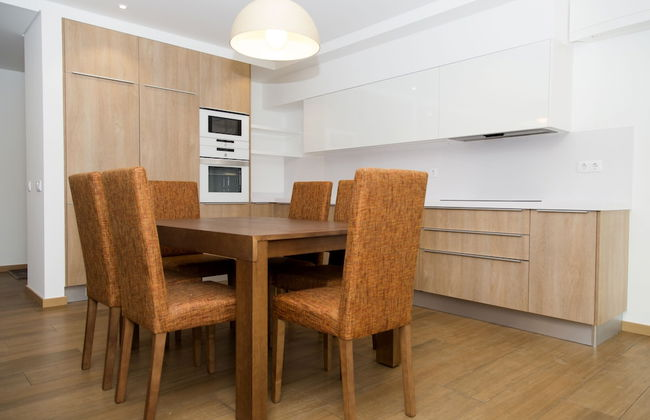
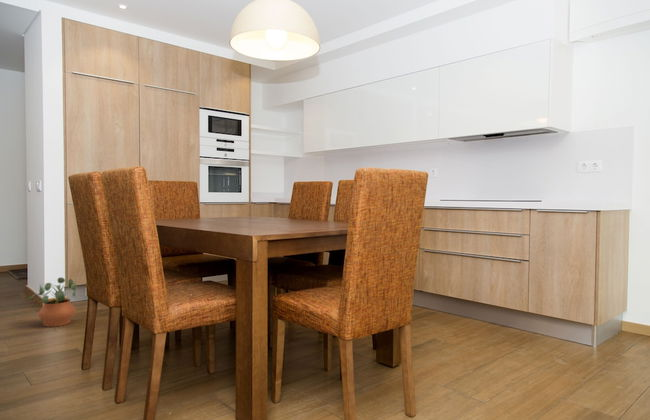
+ potted plant (52, 302)
